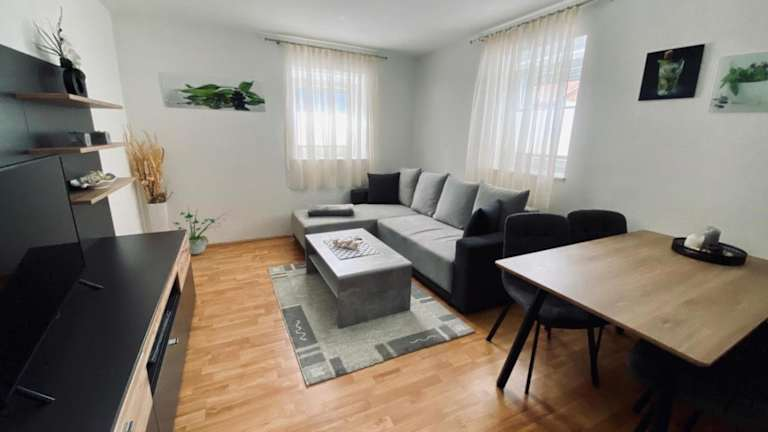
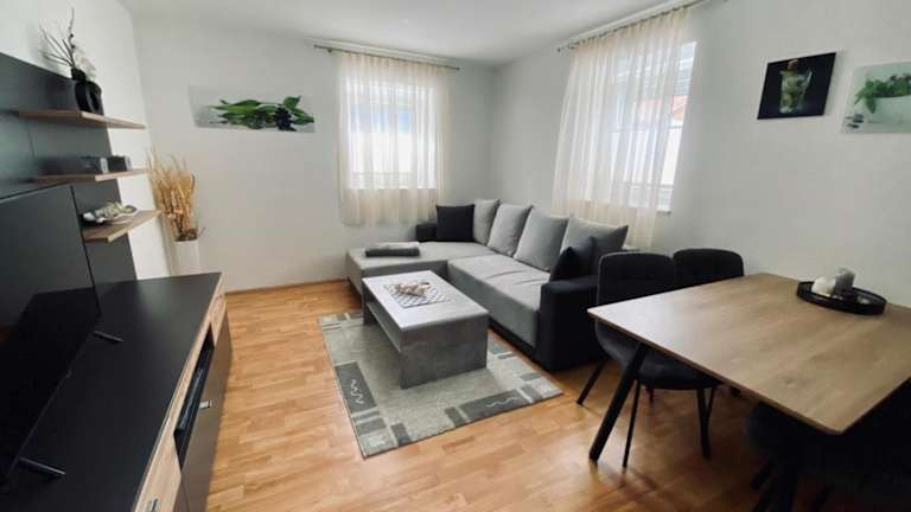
- potted plant (201, 226)
